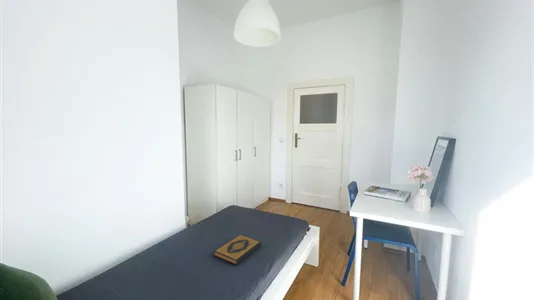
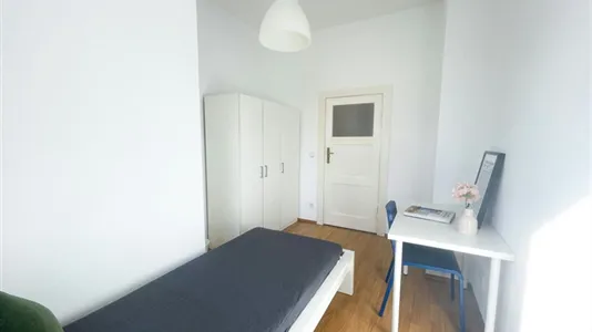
- hardback book (238, 248)
